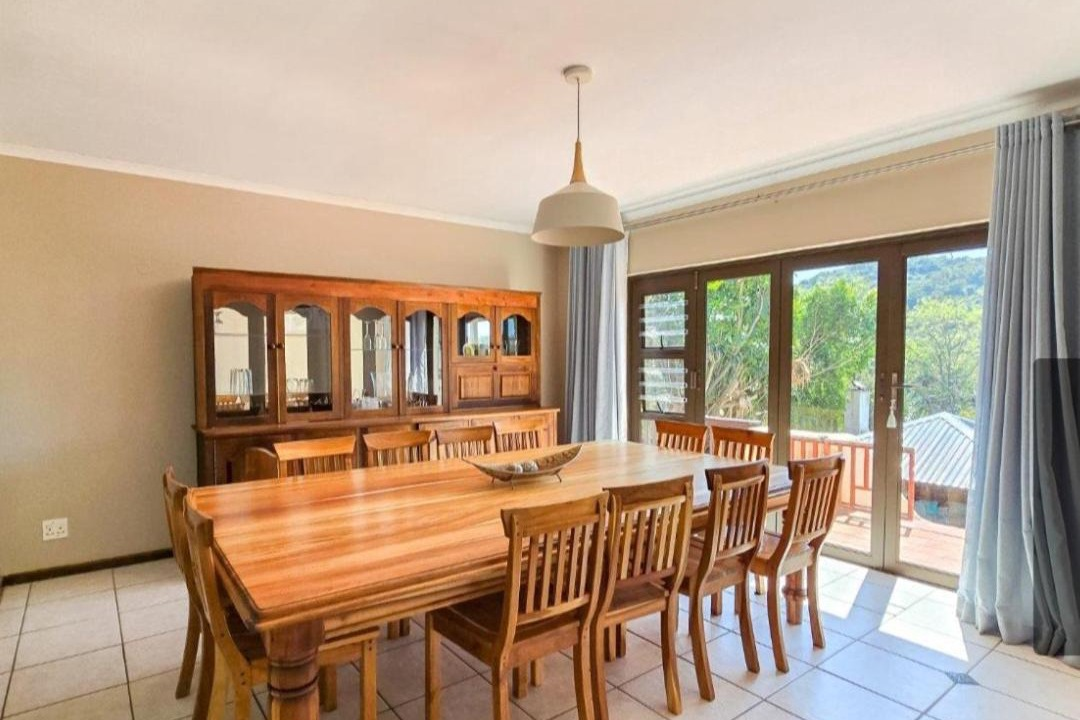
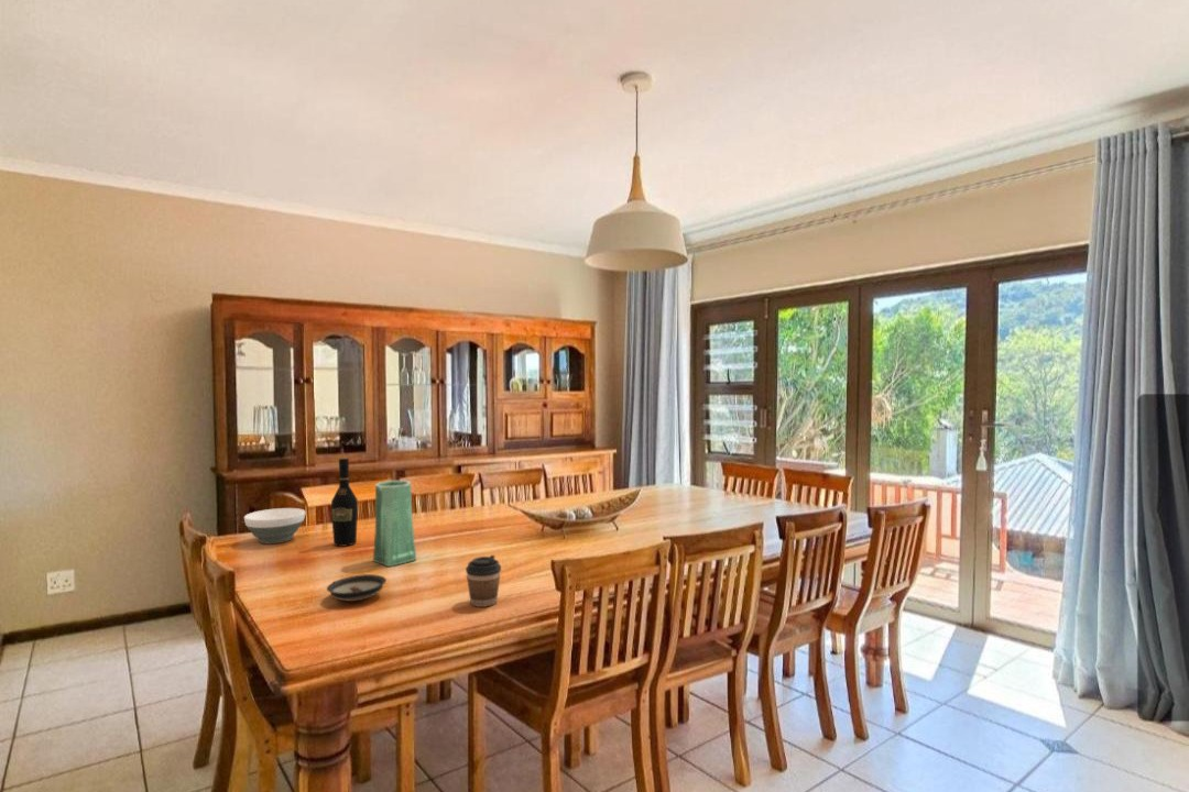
+ bowl (275, 527)
+ coffee cup (483, 579)
+ vase (394, 520)
+ wine bottle (343, 501)
+ saucer (357, 590)
